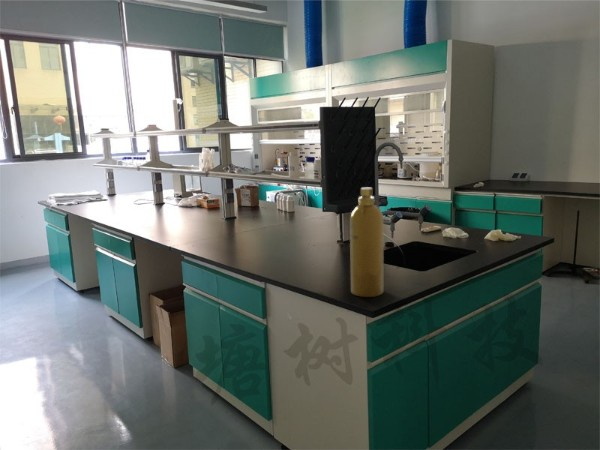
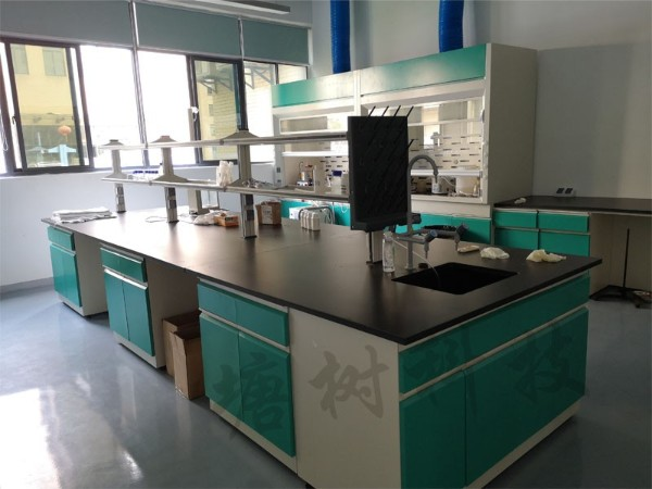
- spray bottle (366, 241)
